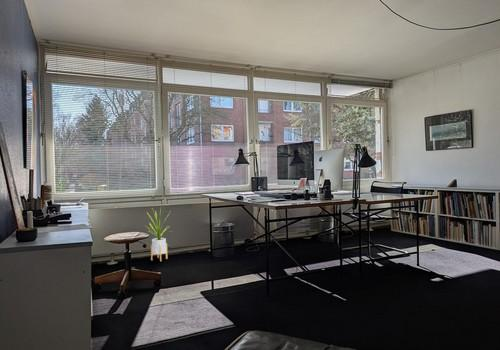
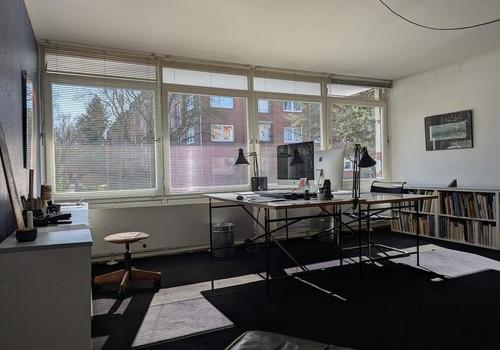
- house plant (159, 232)
